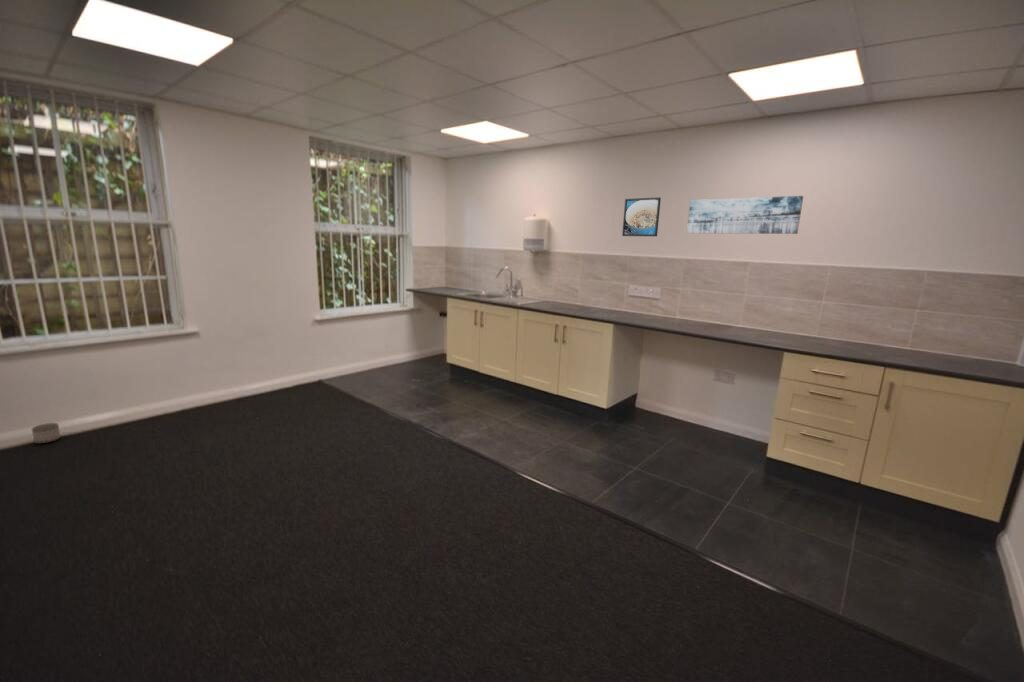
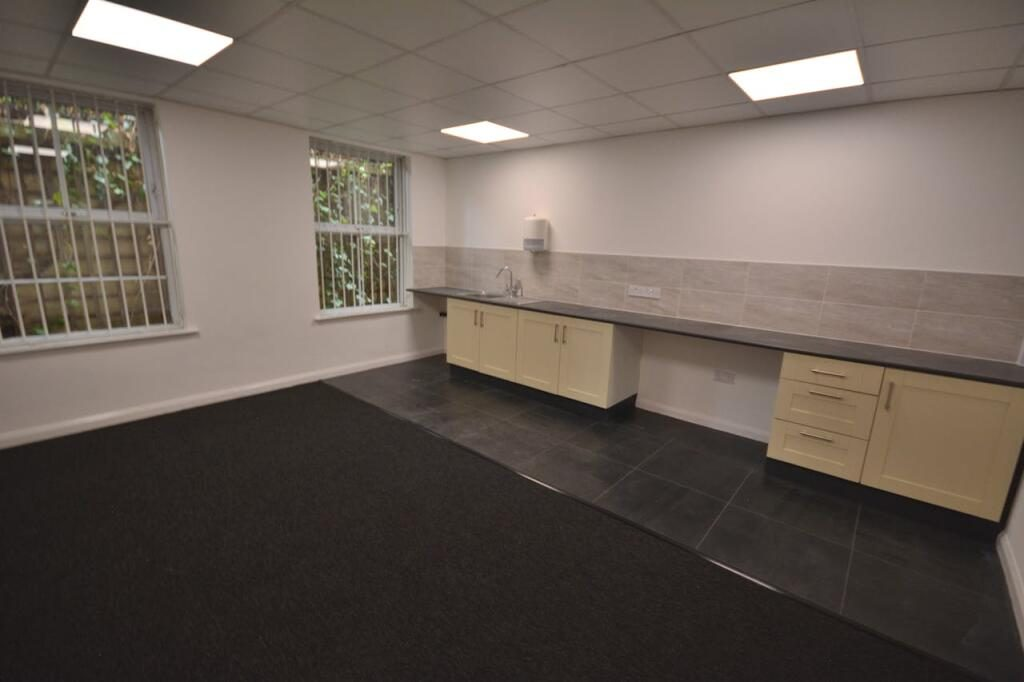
- wall art (740, 216)
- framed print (640, 217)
- planter (46, 433)
